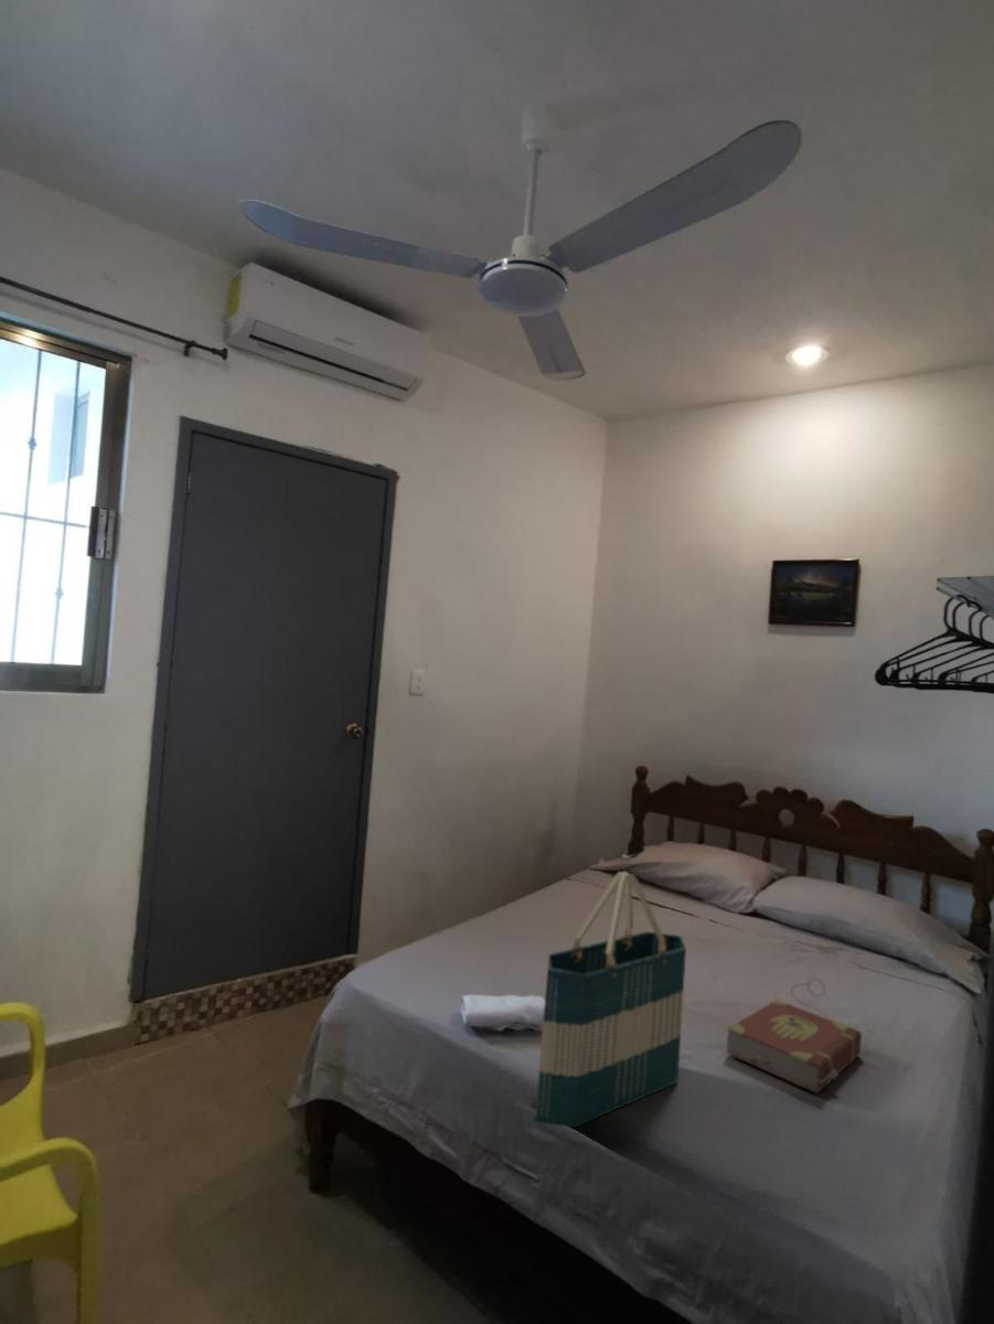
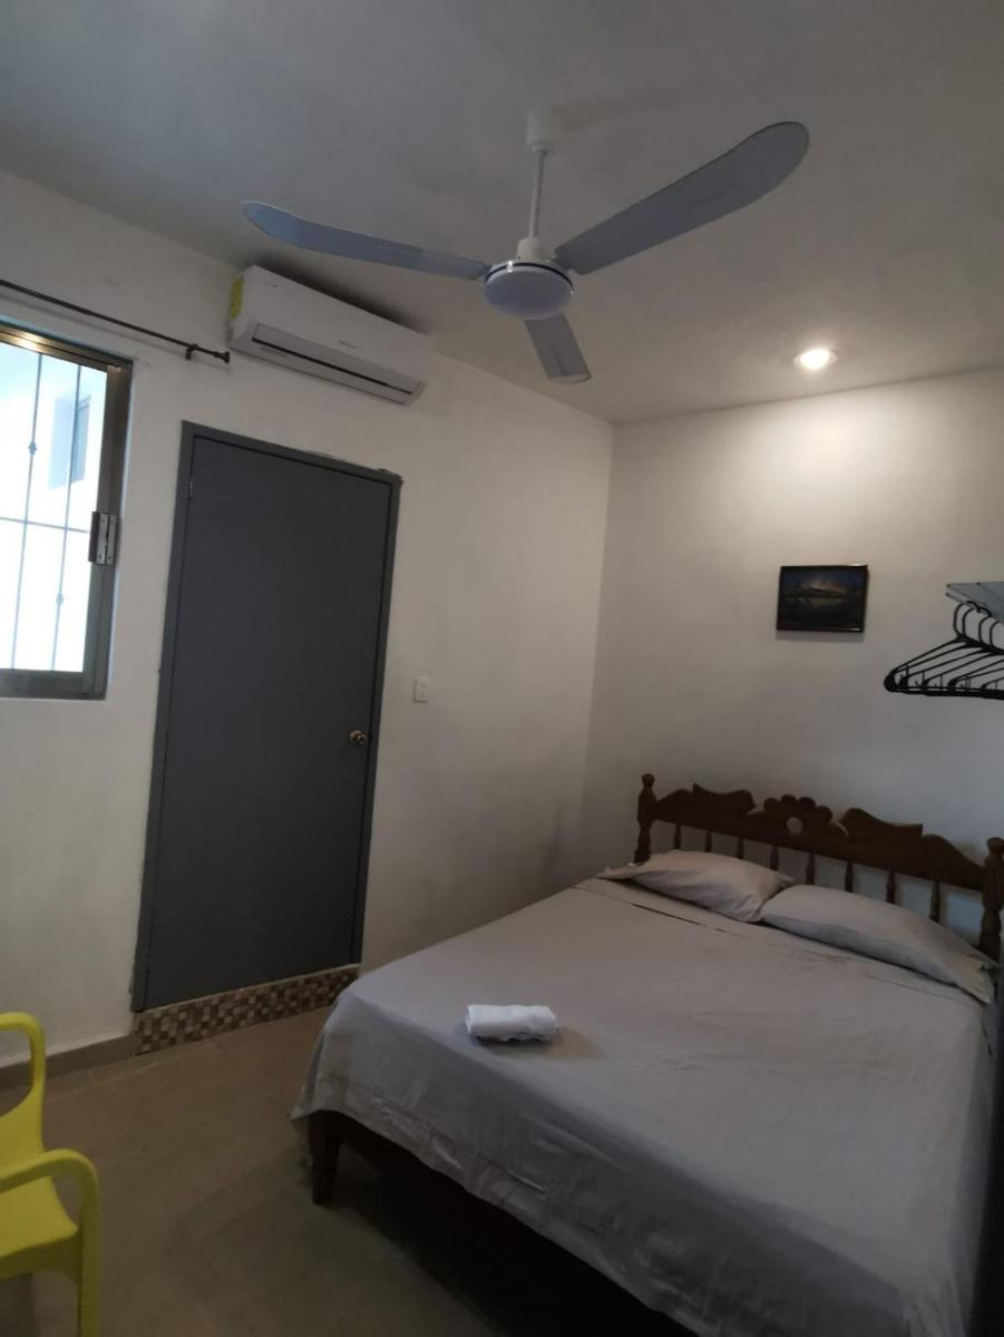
- book (797, 1025)
- tote bag (617, 981)
